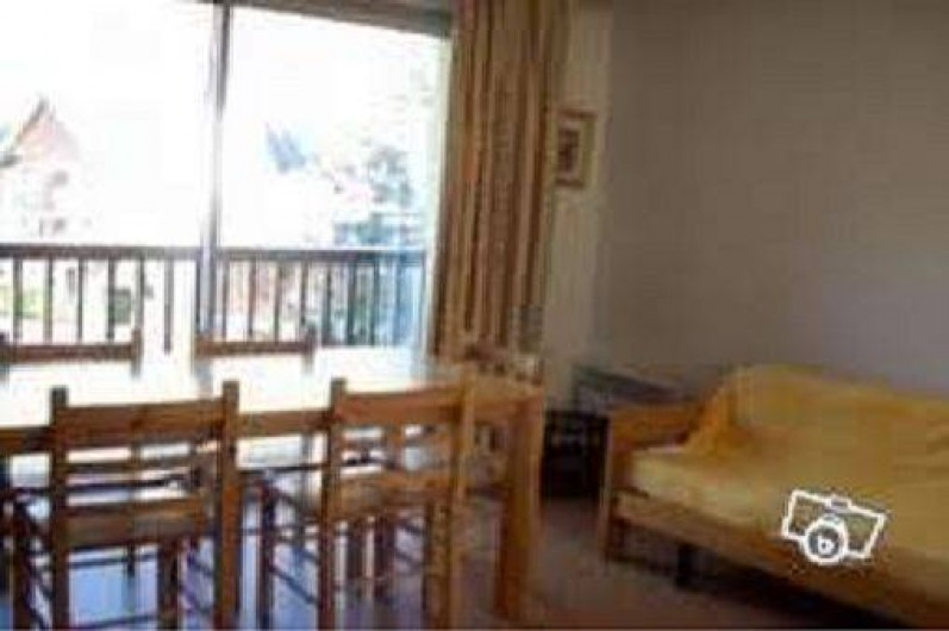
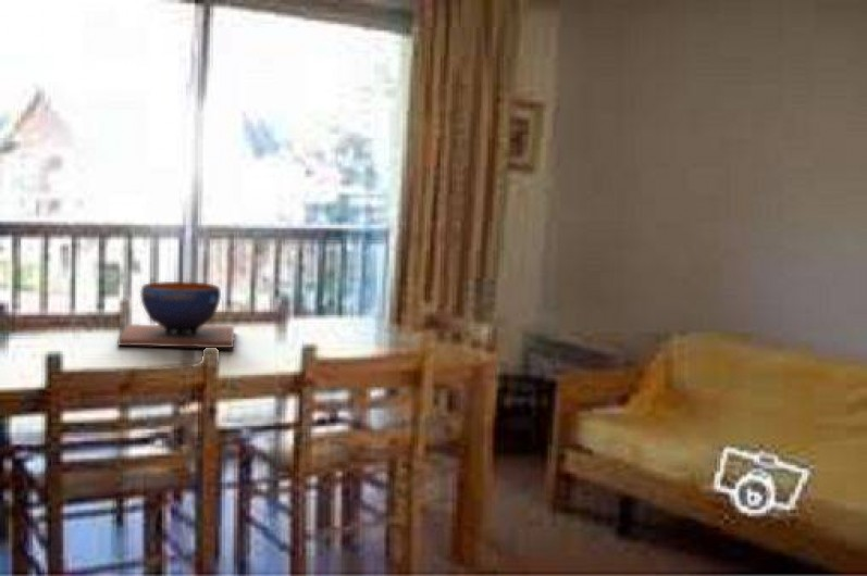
+ decorative bowl (179, 312)
